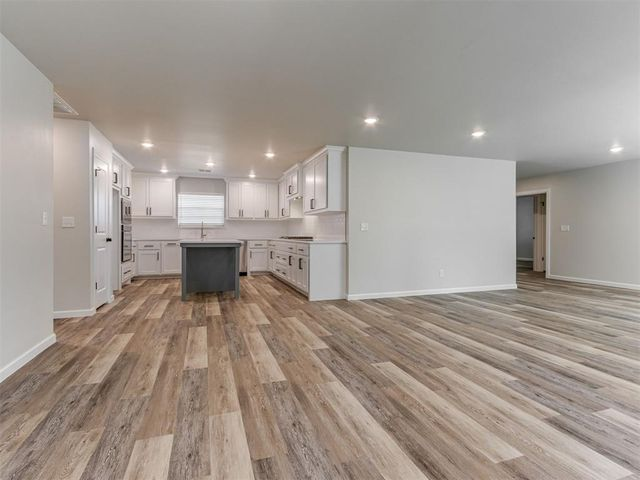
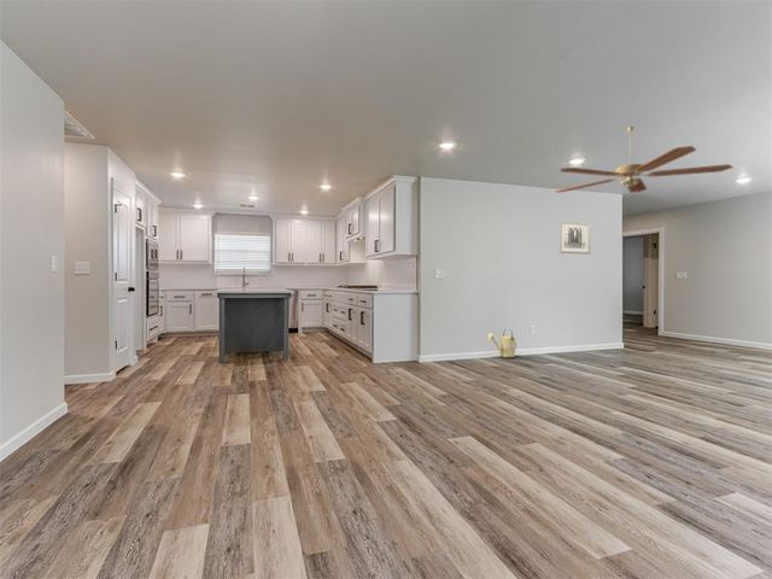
+ ceiling fan (630, 157)
+ wall art (574, 238)
+ watering can (502, 344)
